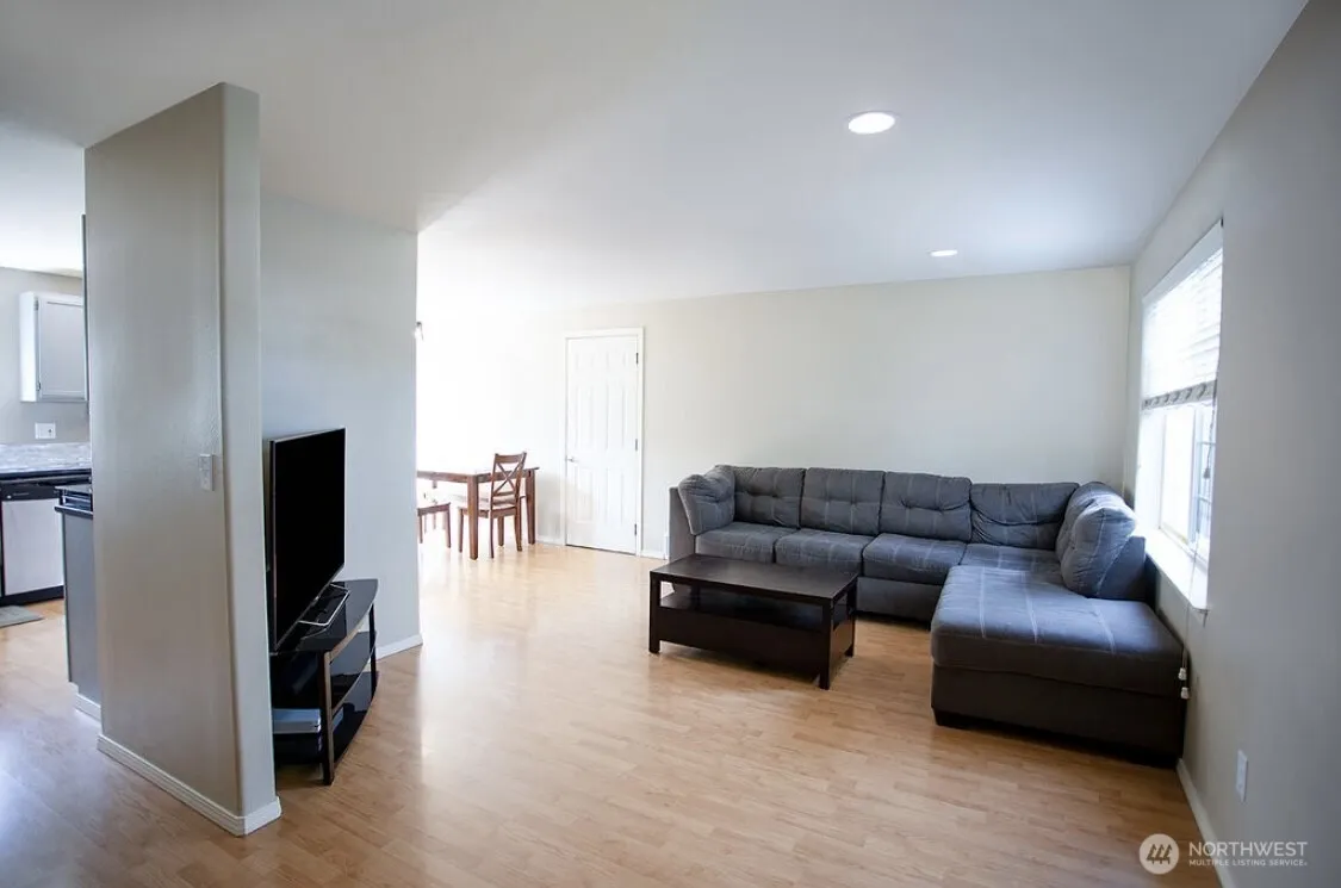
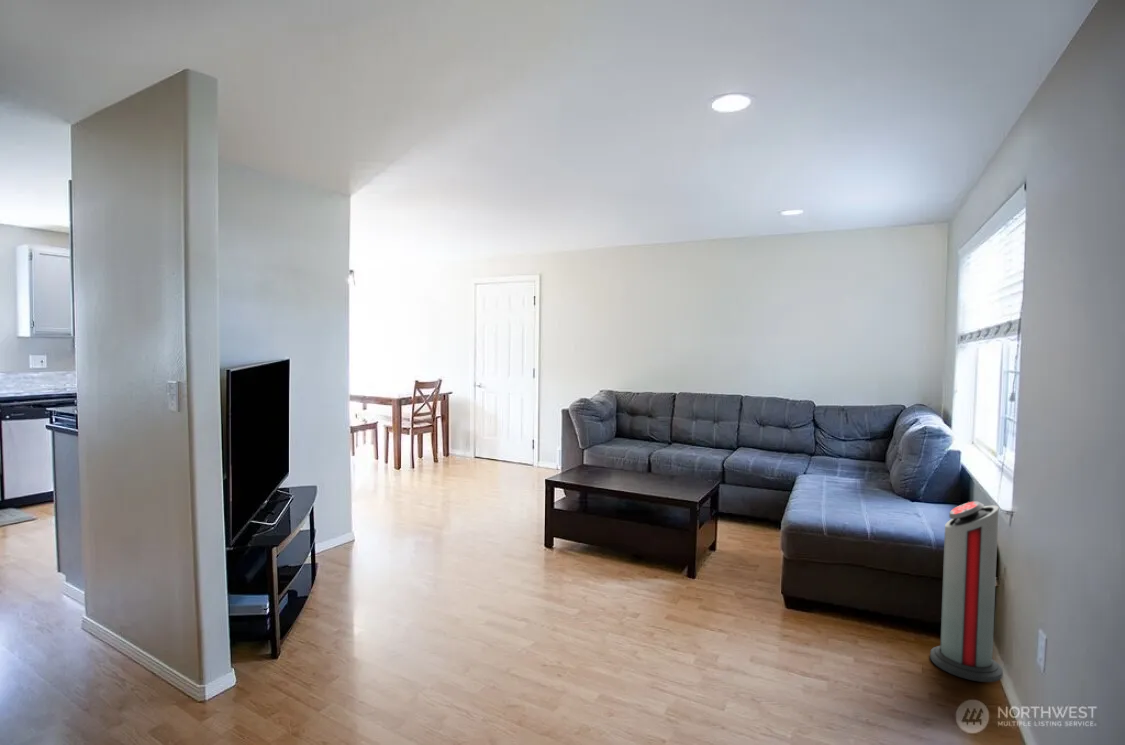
+ air purifier (968, 583)
